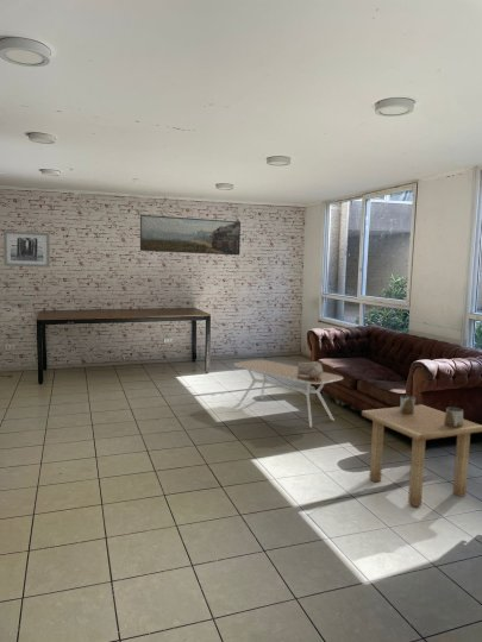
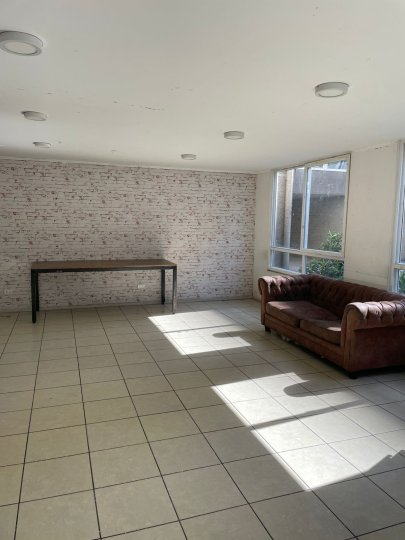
- wall art (26, 248)
- ceramic vessel (309, 370)
- coffee table (287, 388)
- side table (418, 445)
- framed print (192, 235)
